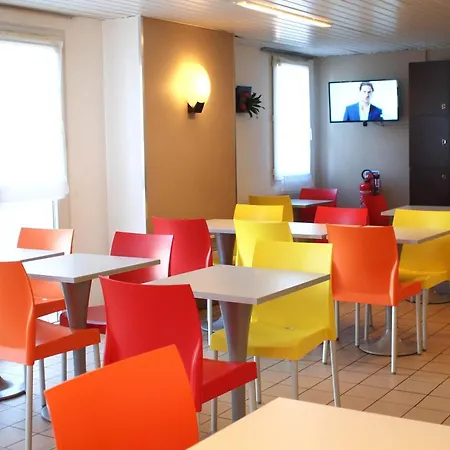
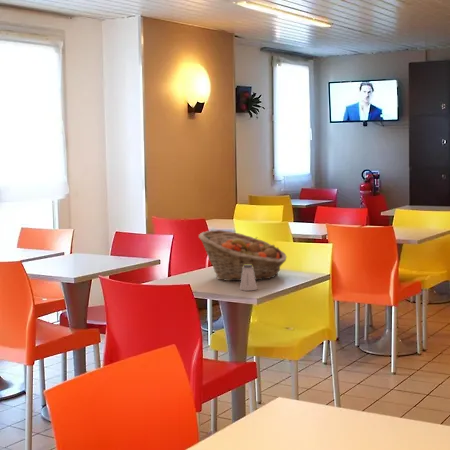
+ saltshaker (248, 277)
+ fruit basket (242, 253)
